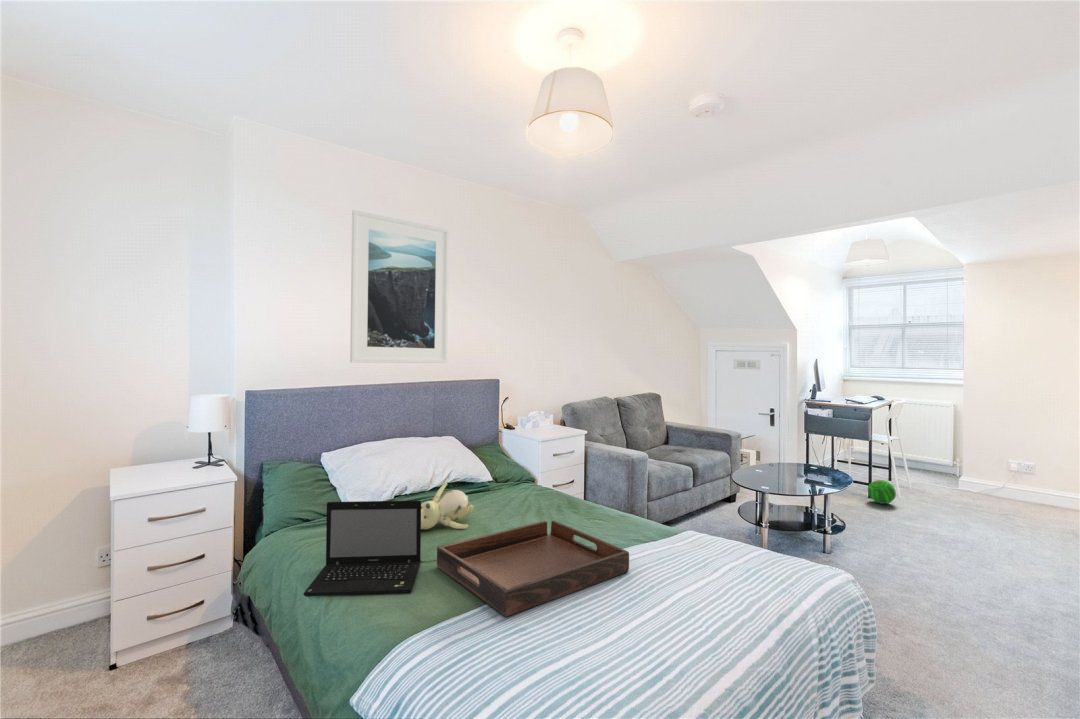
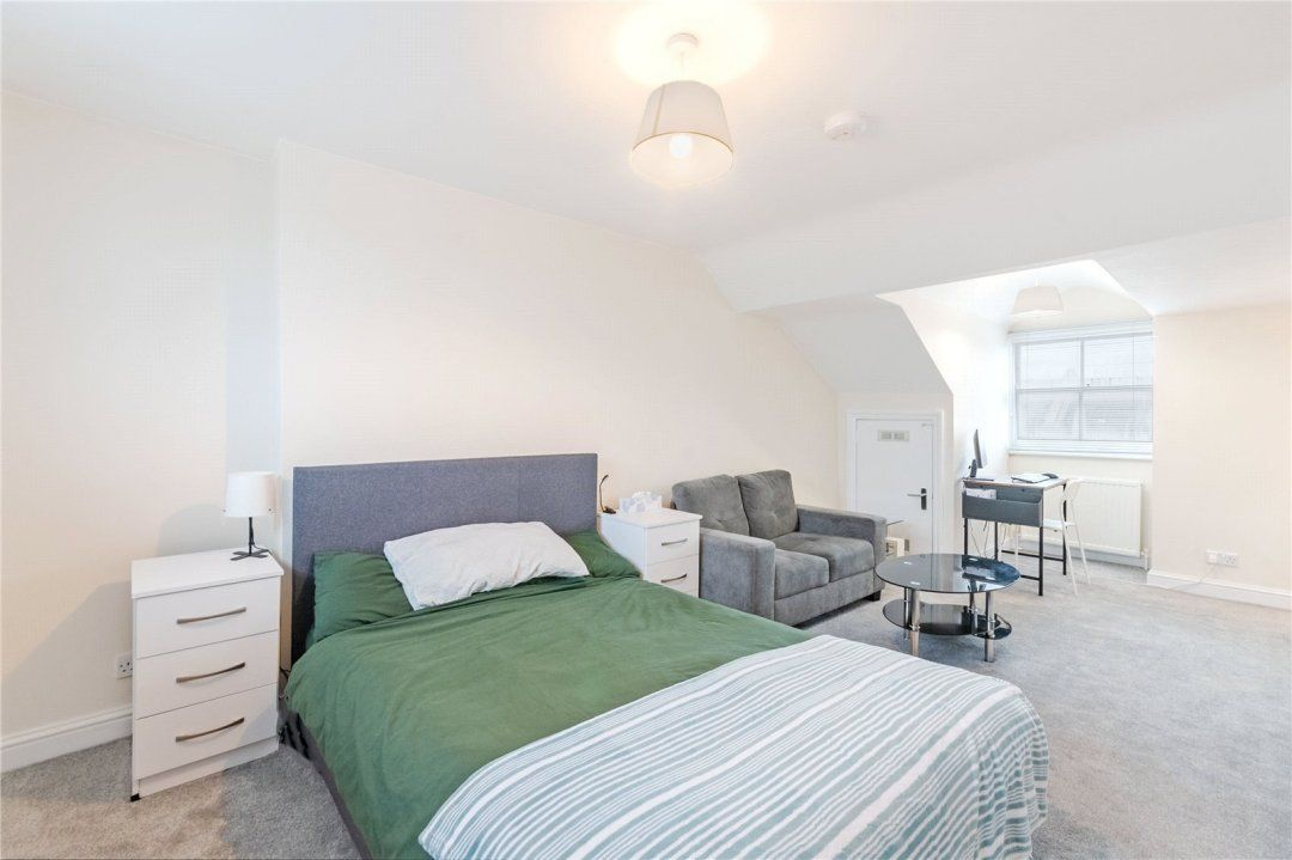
- teddy bear (443, 506)
- ball (881, 491)
- laptop (366, 546)
- serving tray (532, 558)
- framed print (402, 291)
